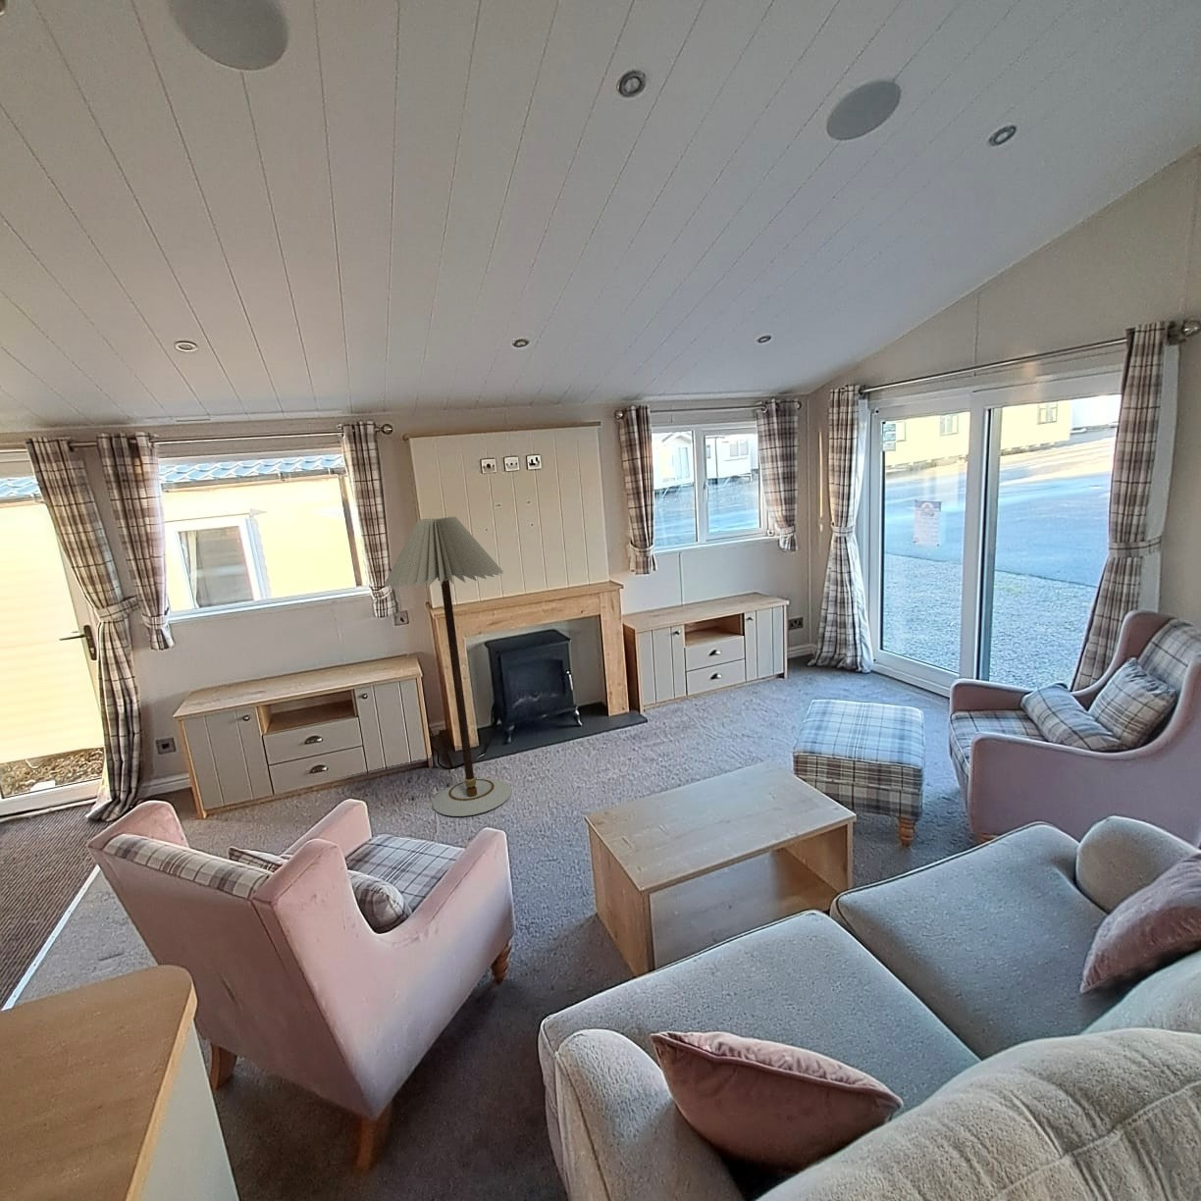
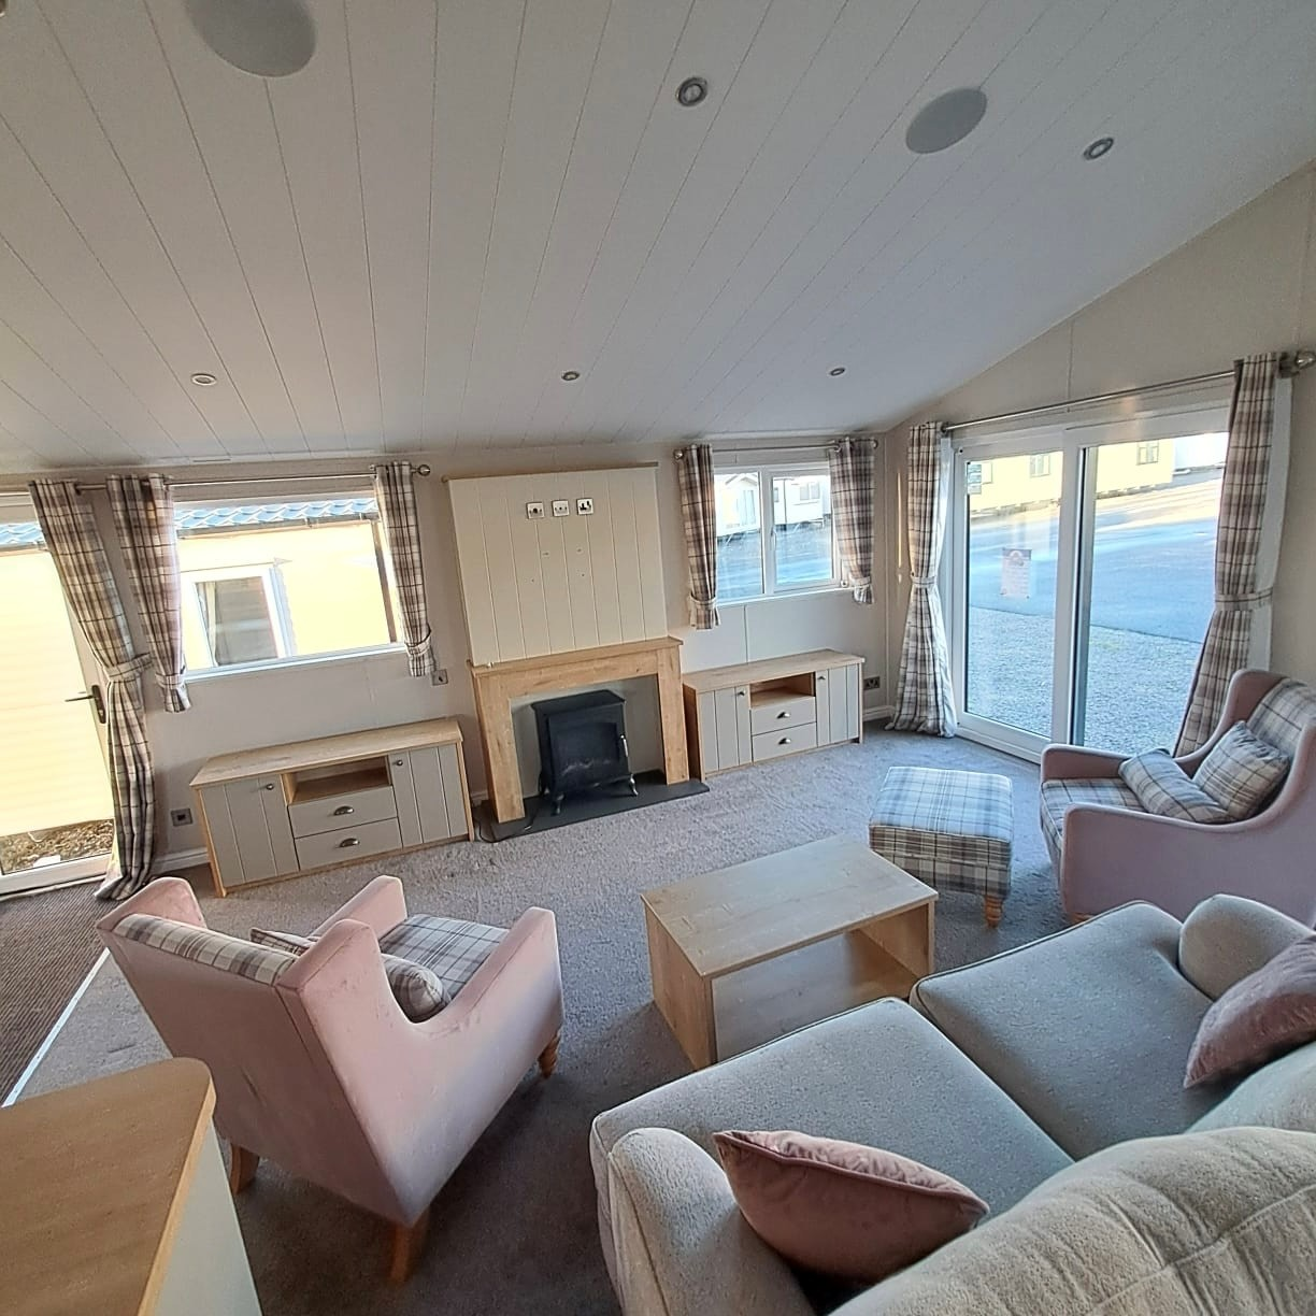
- floor lamp (455, 662)
